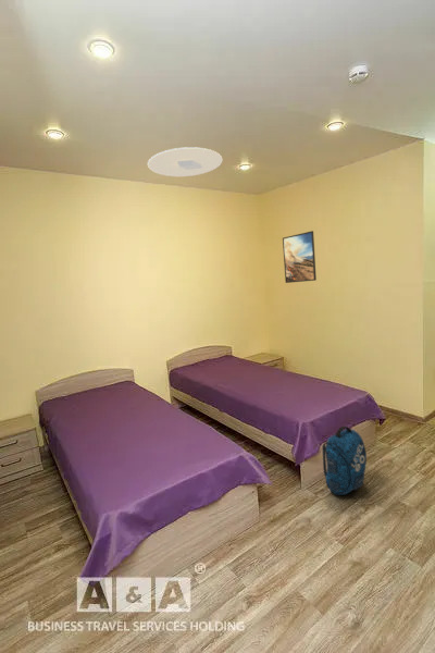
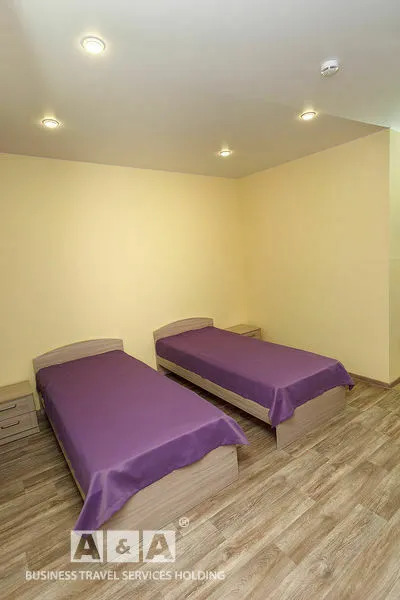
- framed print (298, 258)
- ceiling light (185, 159)
- backpack (345, 459)
